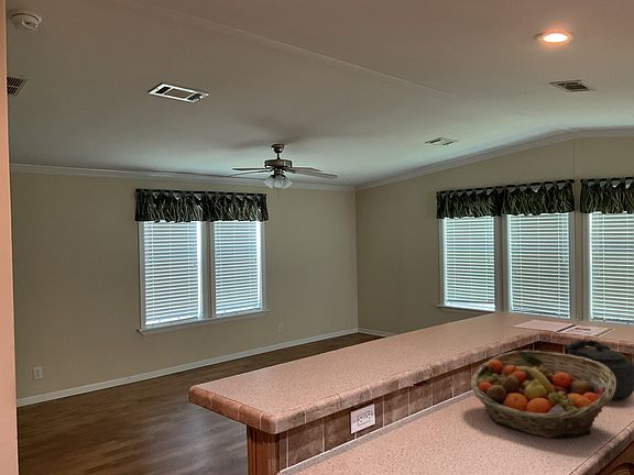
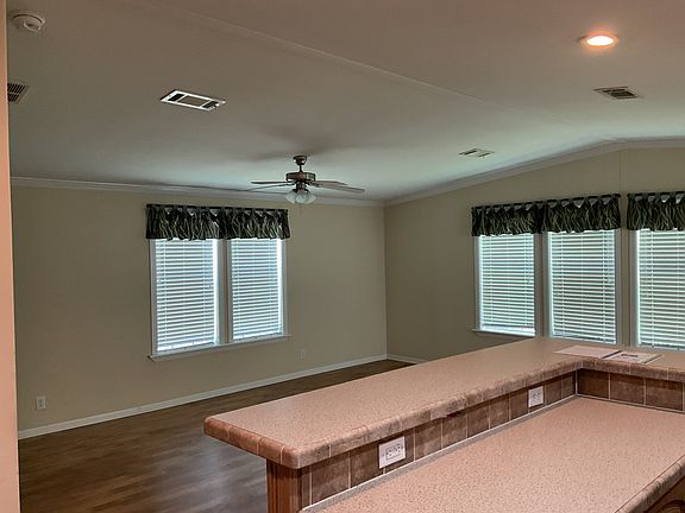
- kettle (594, 366)
- fruit basket (538, 390)
